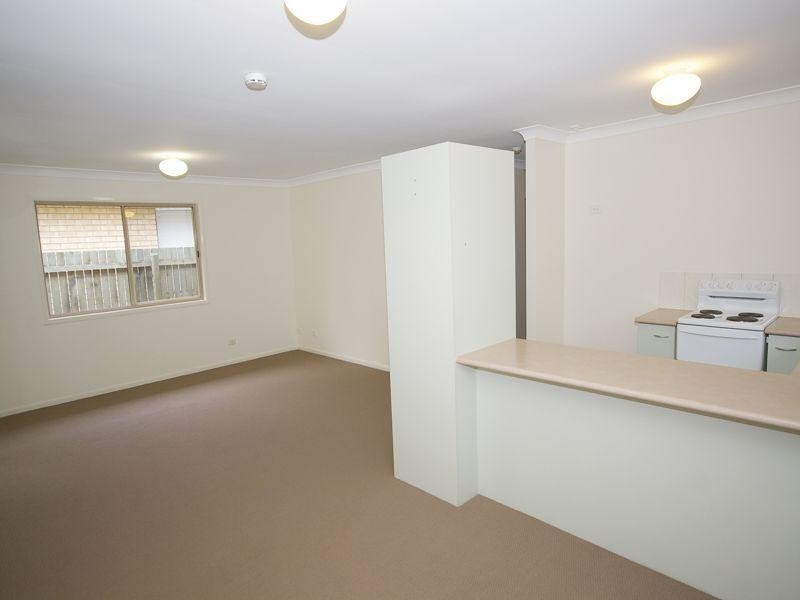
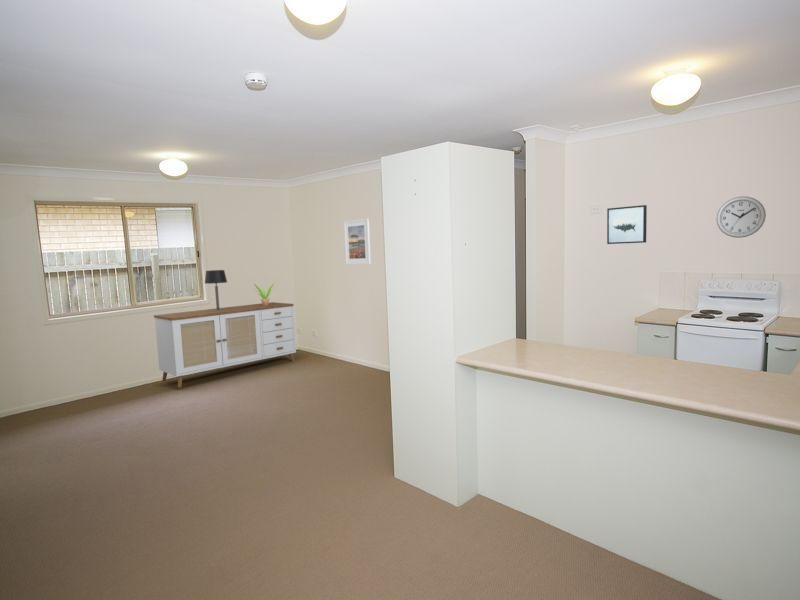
+ wall art (626, 225)
+ potted plant (264, 294)
+ sideboard (230, 340)
+ wall clock (740, 217)
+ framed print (357, 242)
+ table lamp (216, 290)
